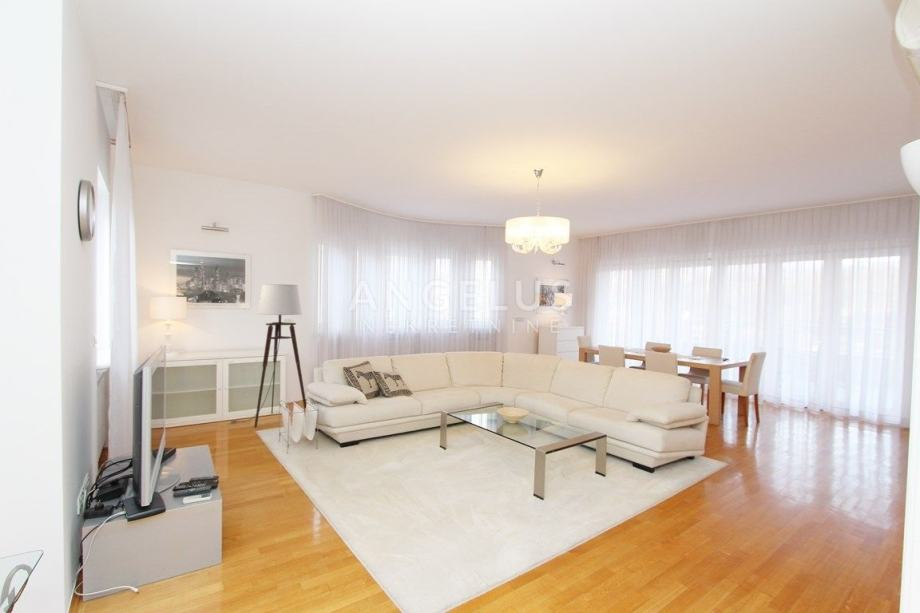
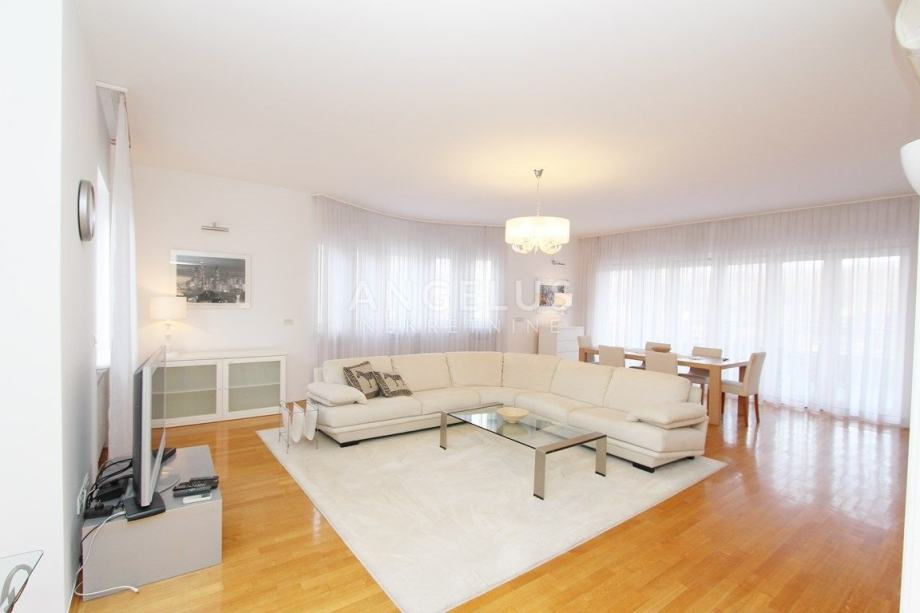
- floor lamp (268, 352)
